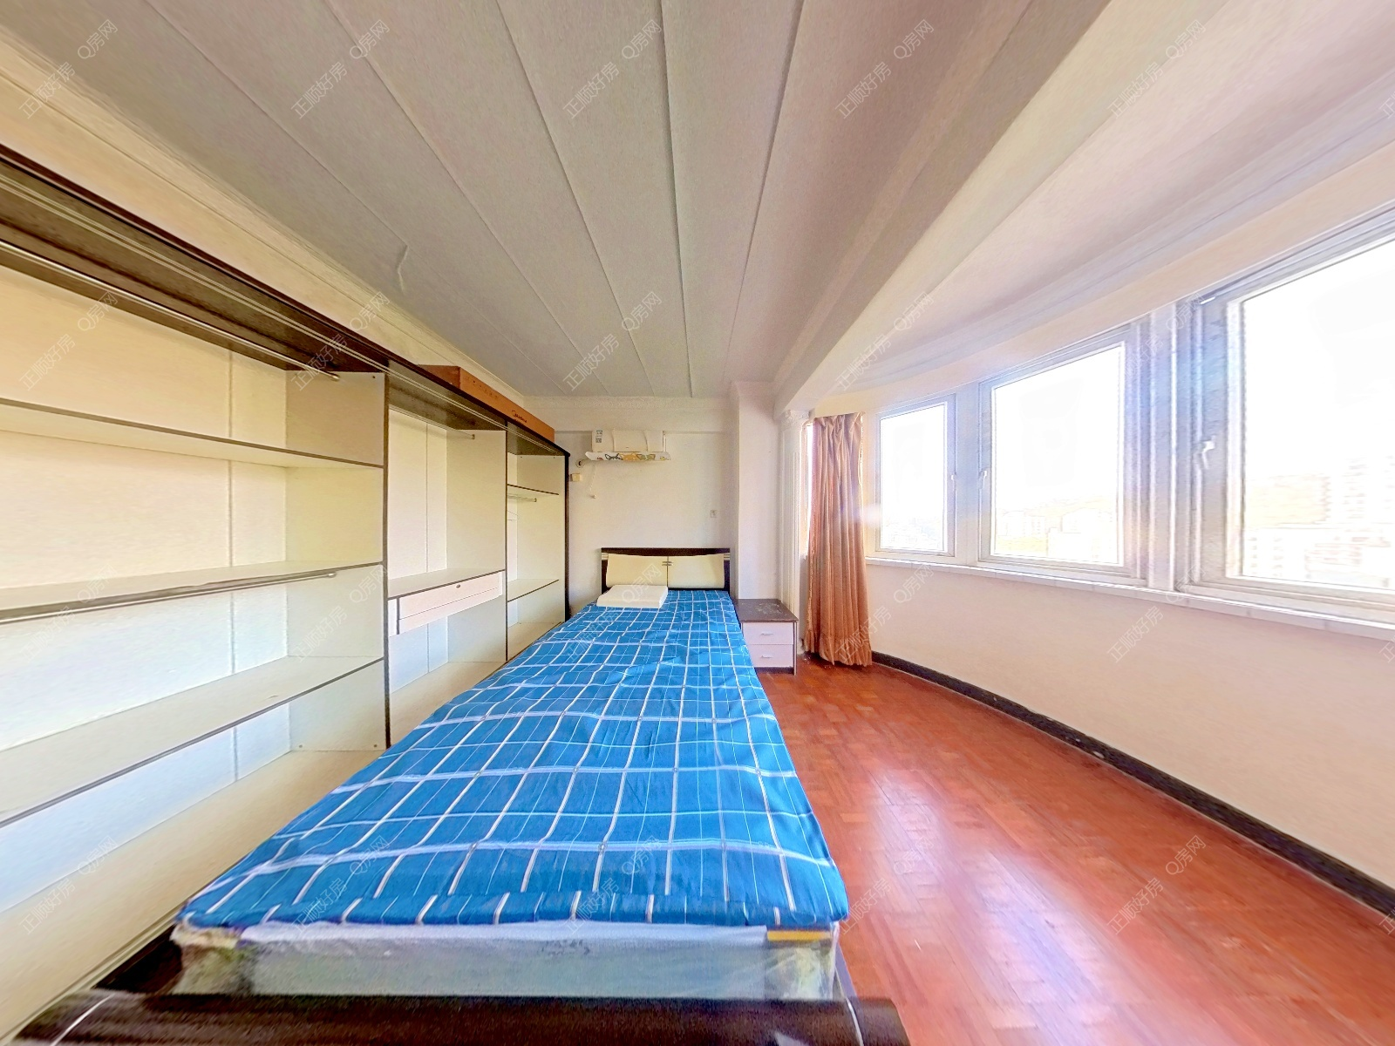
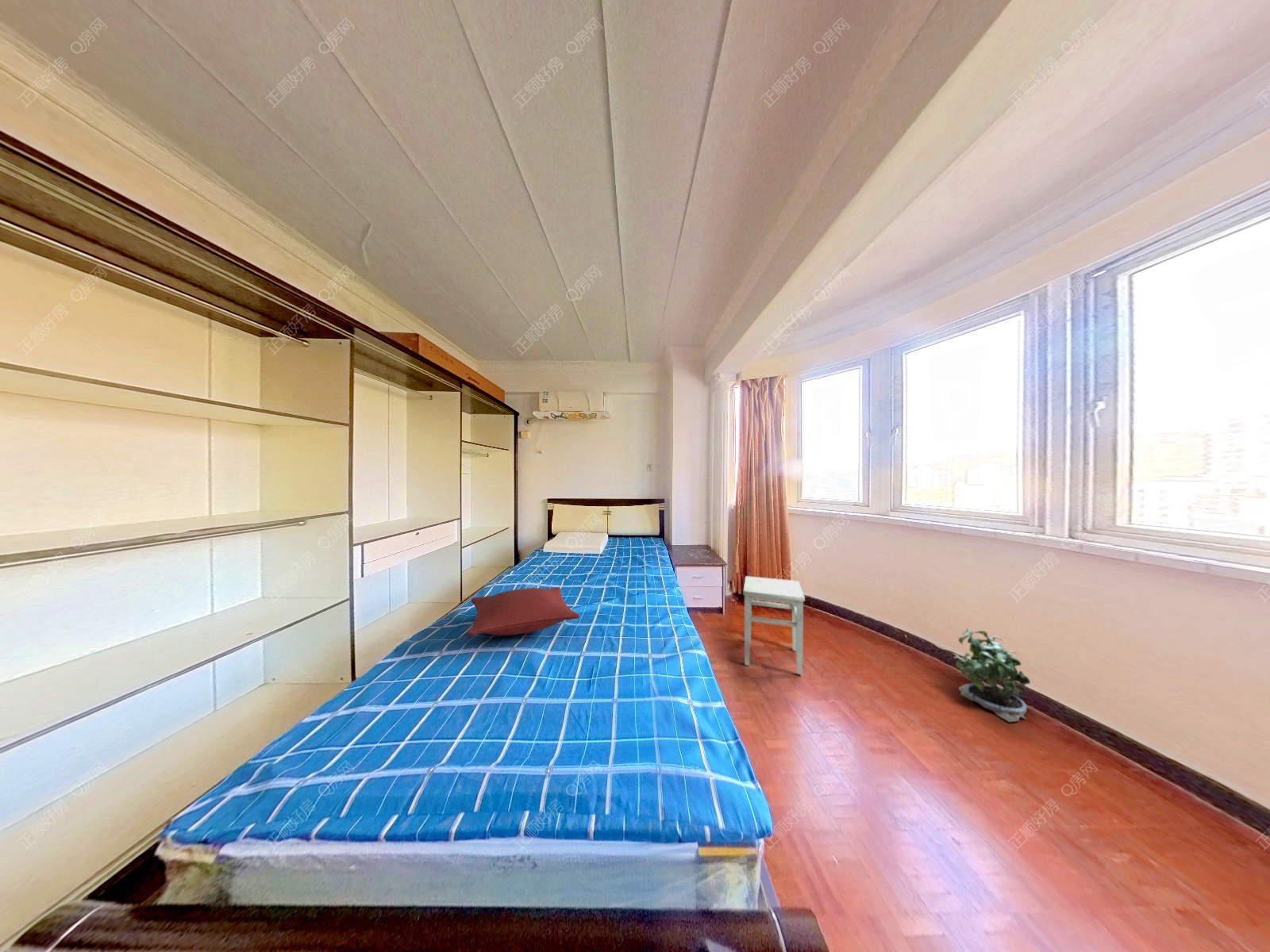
+ stool (772, 621)
+ pillow (521, 608)
+ potted plant (991, 666)
